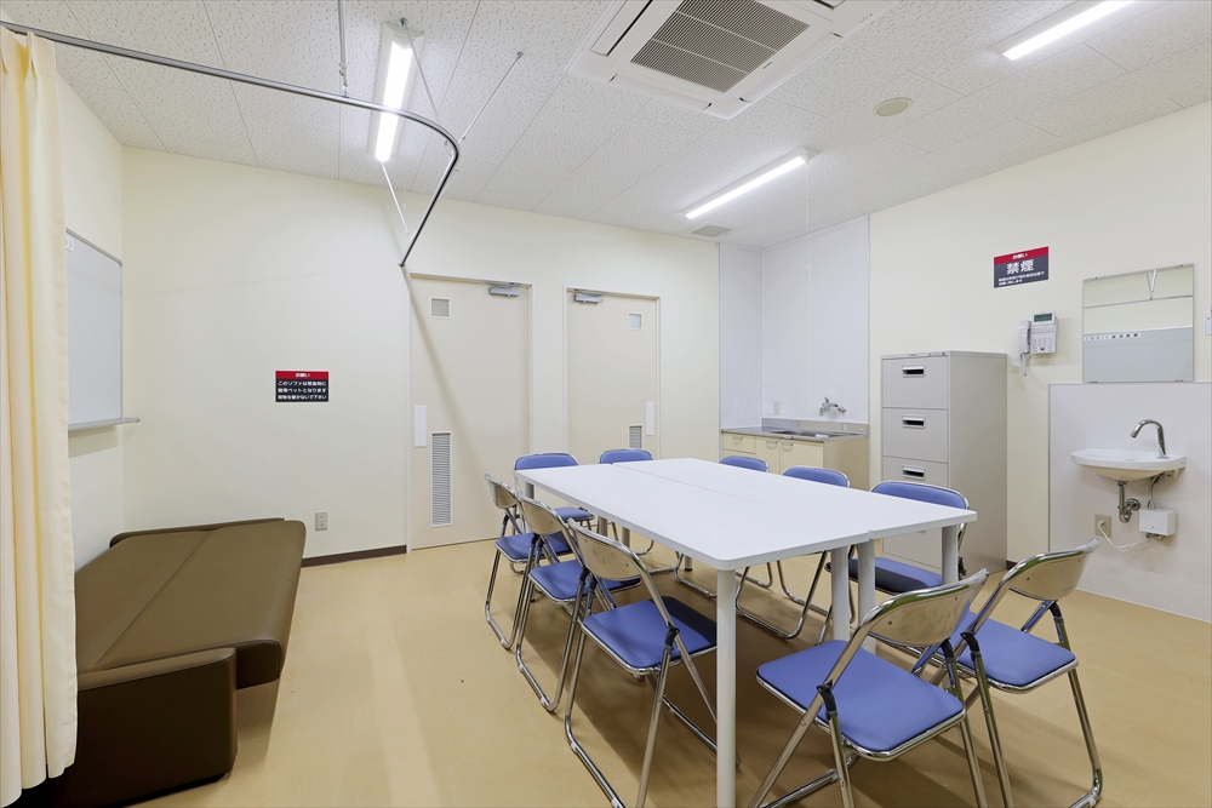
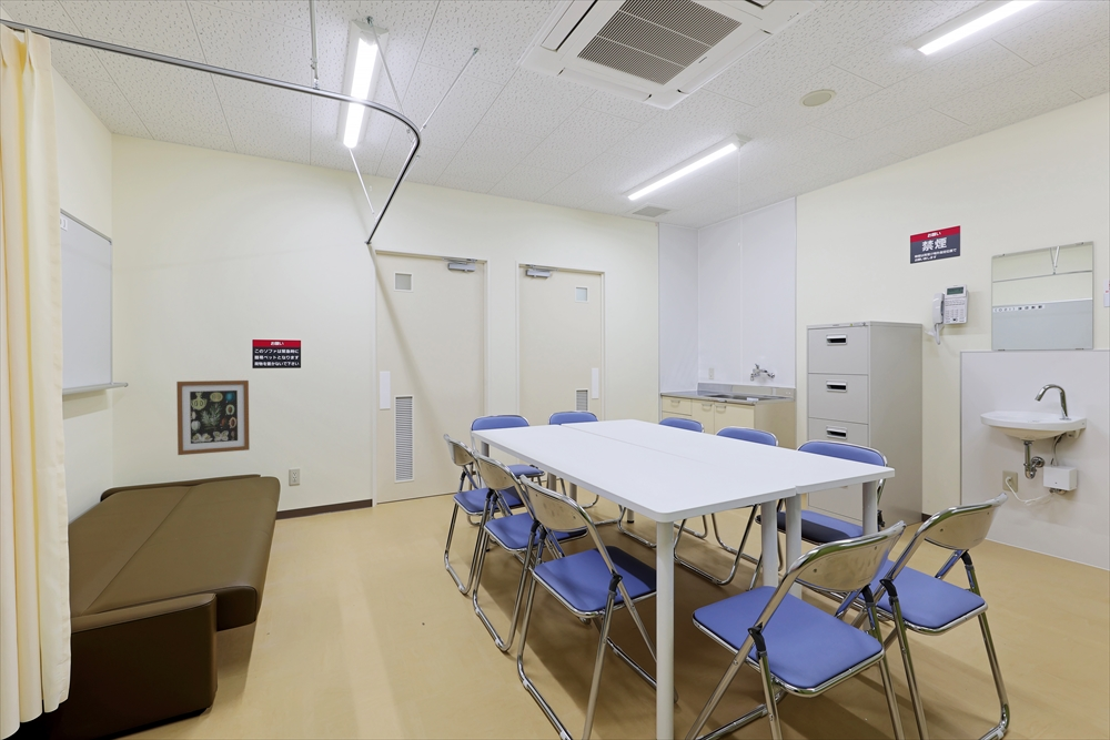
+ wall art (214, 416)
